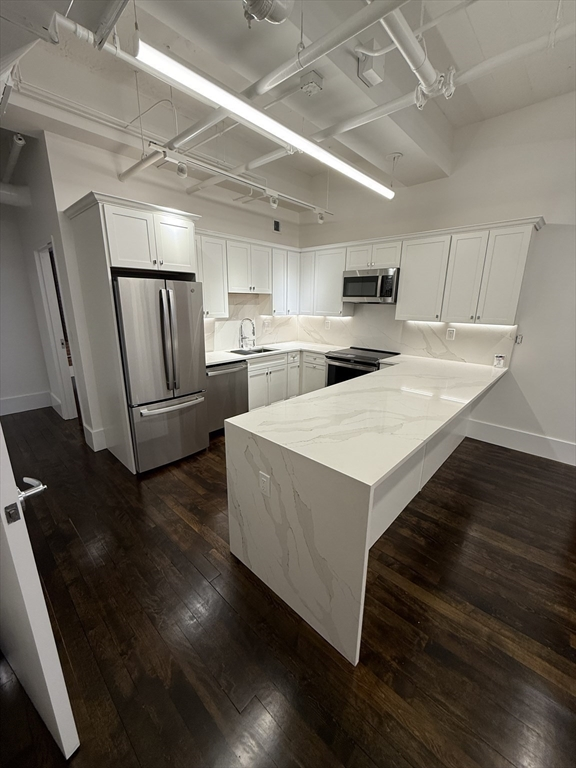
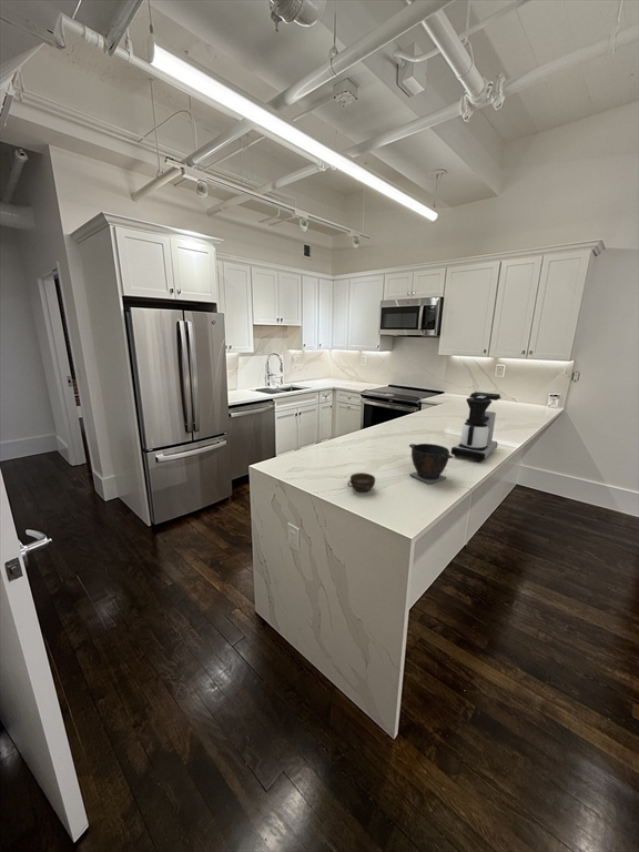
+ cup (359, 484)
+ coffee maker (477, 425)
+ bowl (428, 463)
